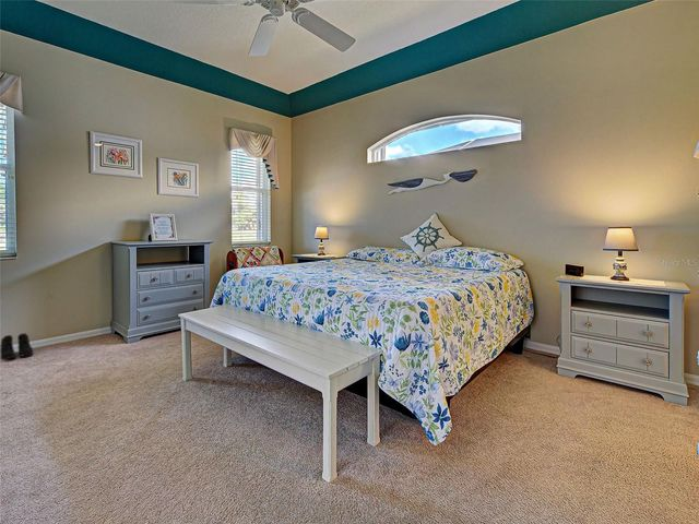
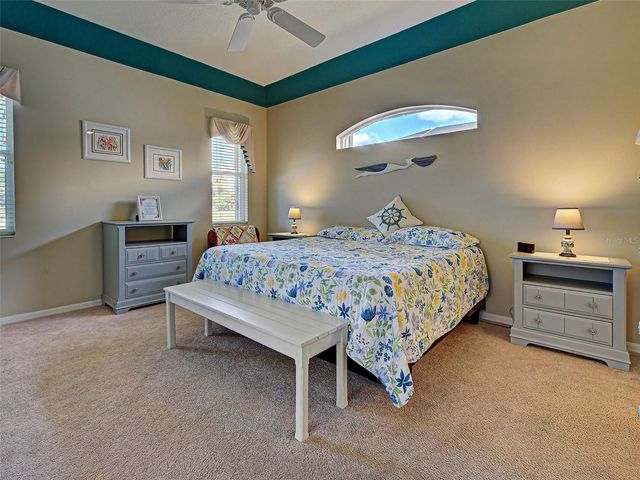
- boots (19, 345)
